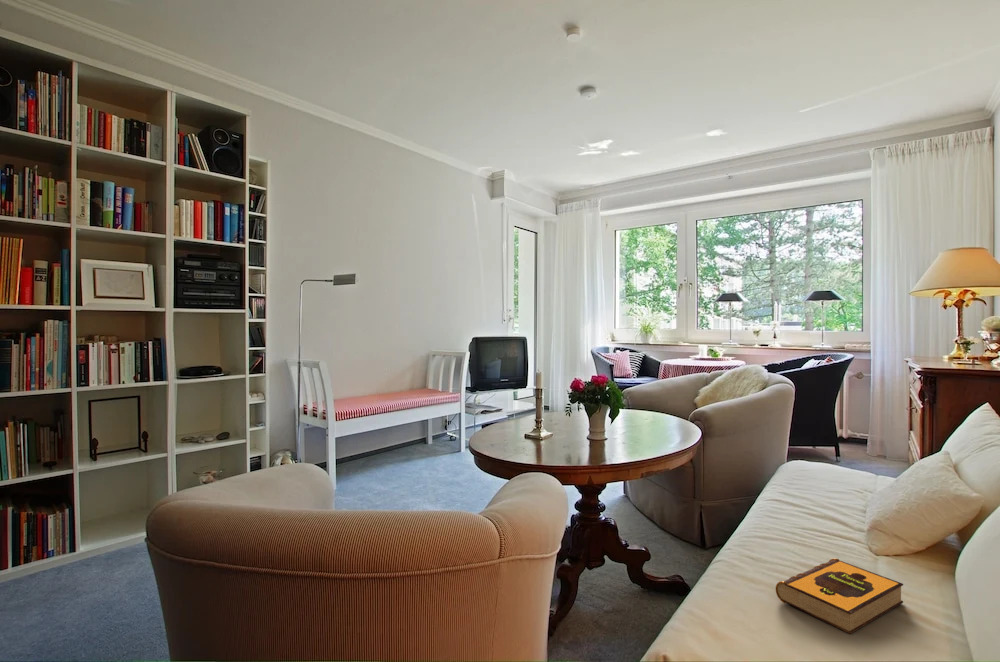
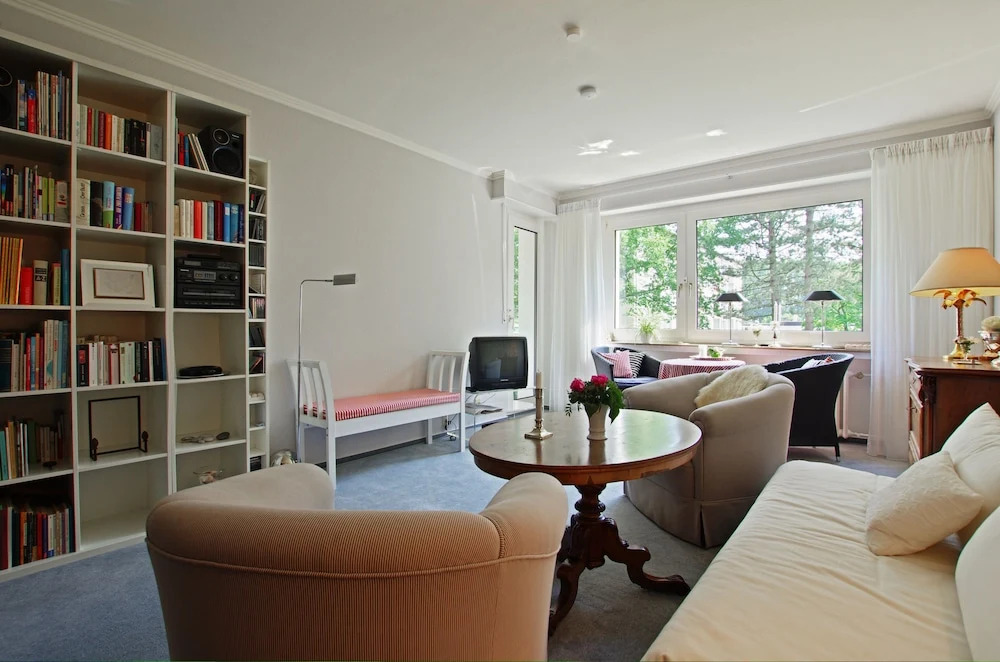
- hardback book (838, 590)
